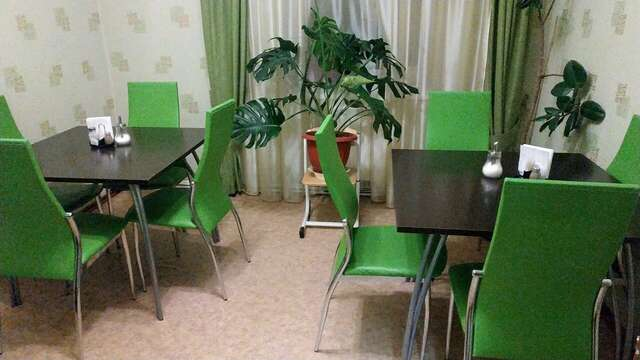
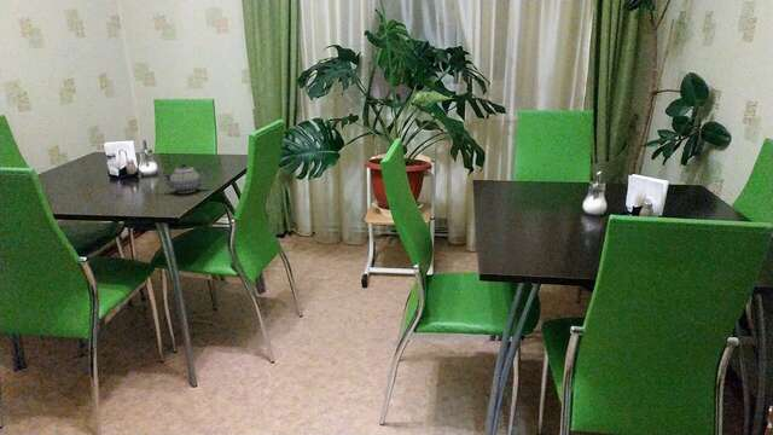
+ teapot (185, 176)
